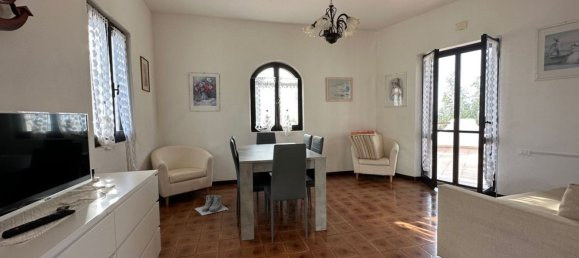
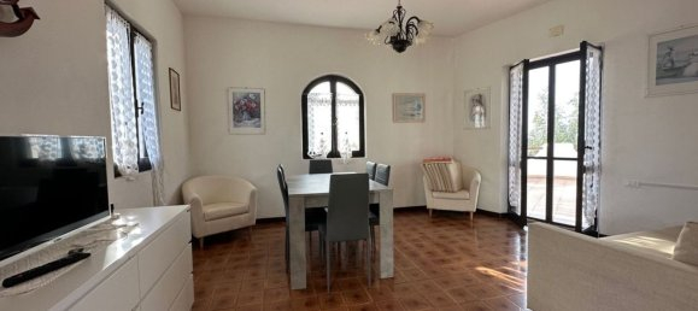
- boots (211, 202)
